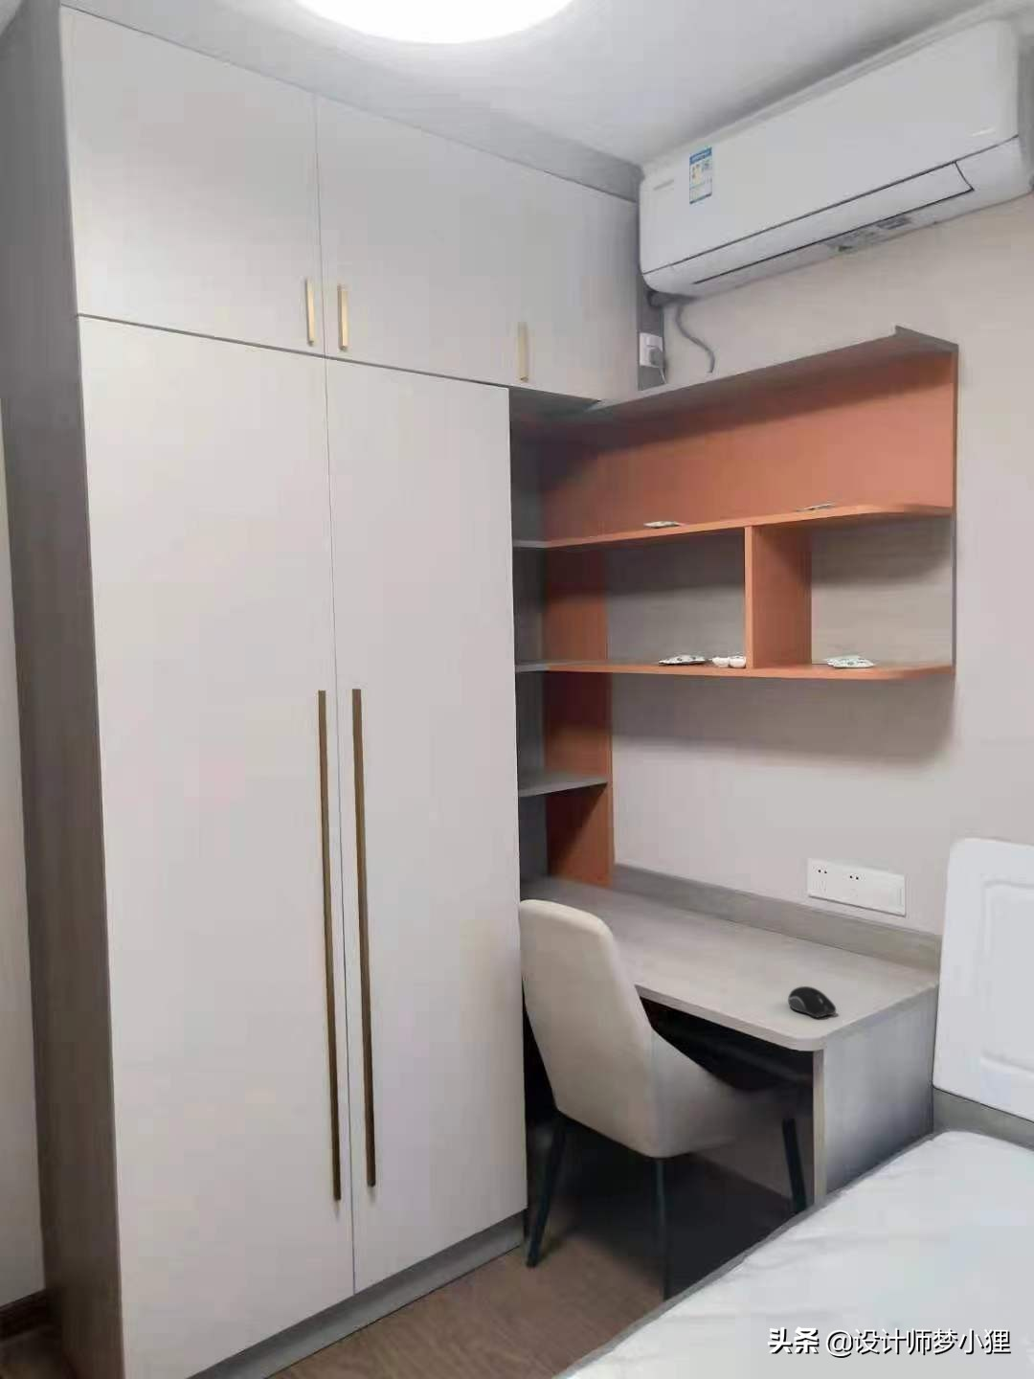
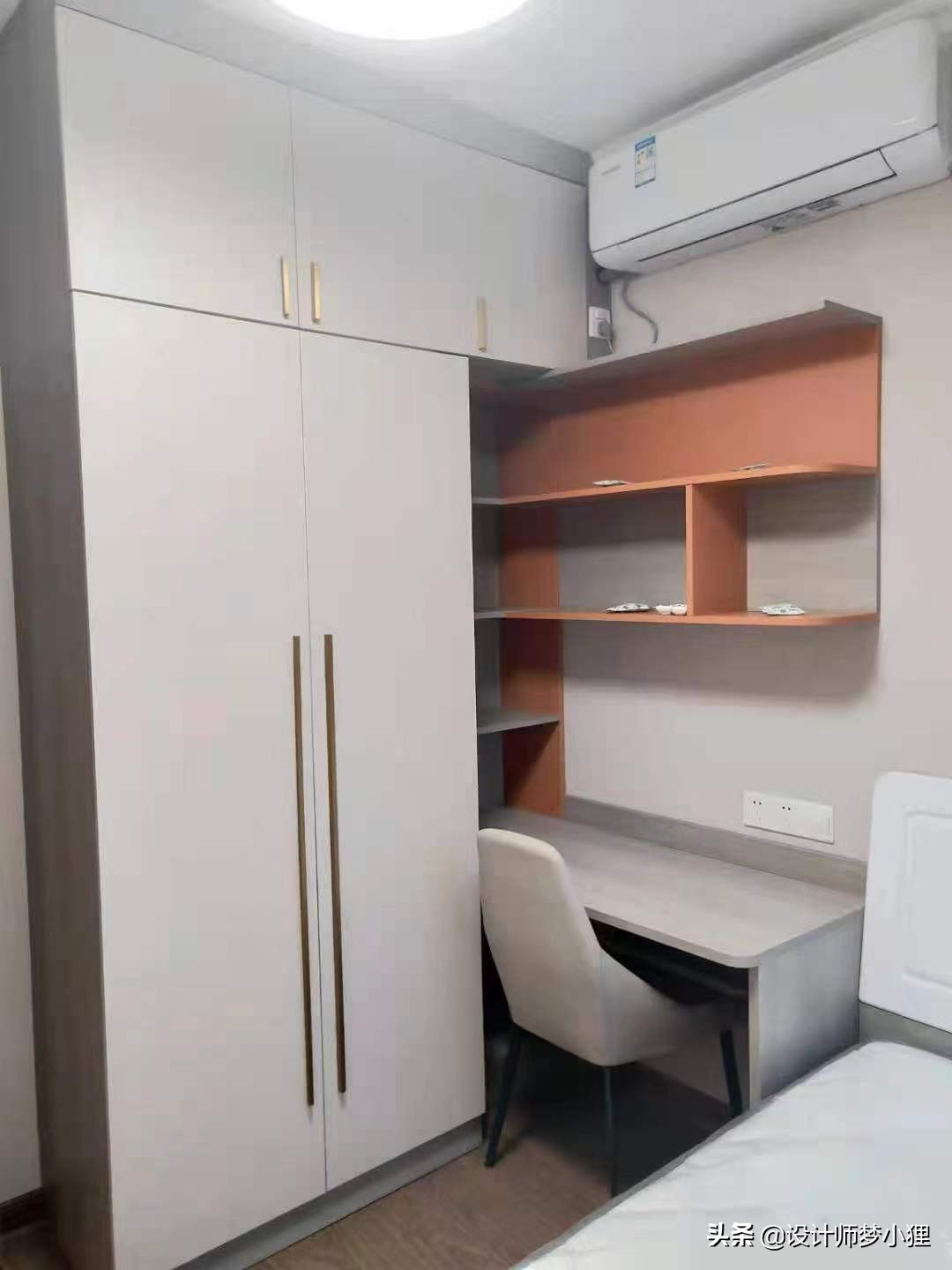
- computer mouse (810, 999)
